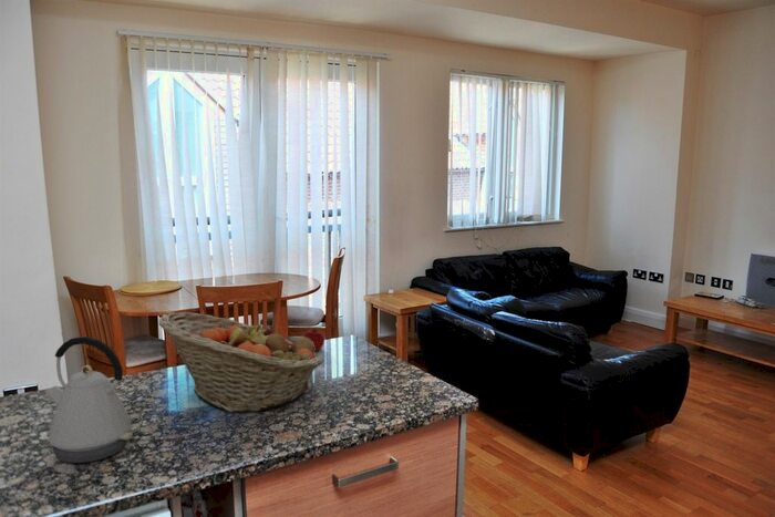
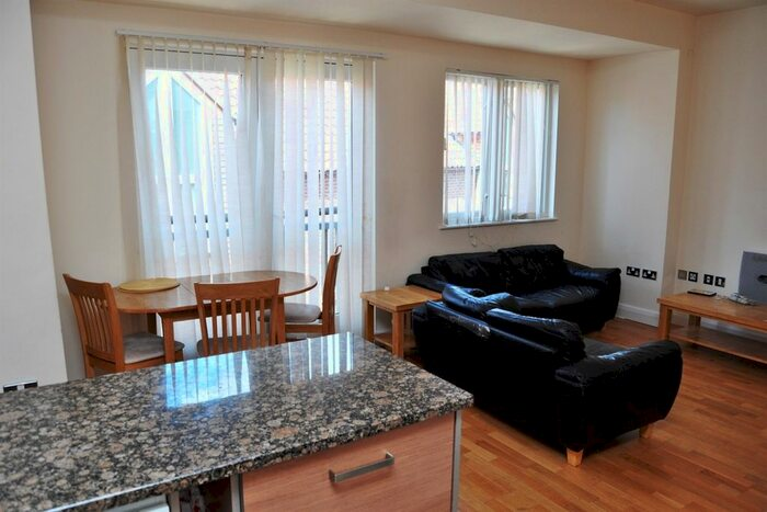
- apple (313, 338)
- kettle (85, 393)
- fruit basket (241, 352)
